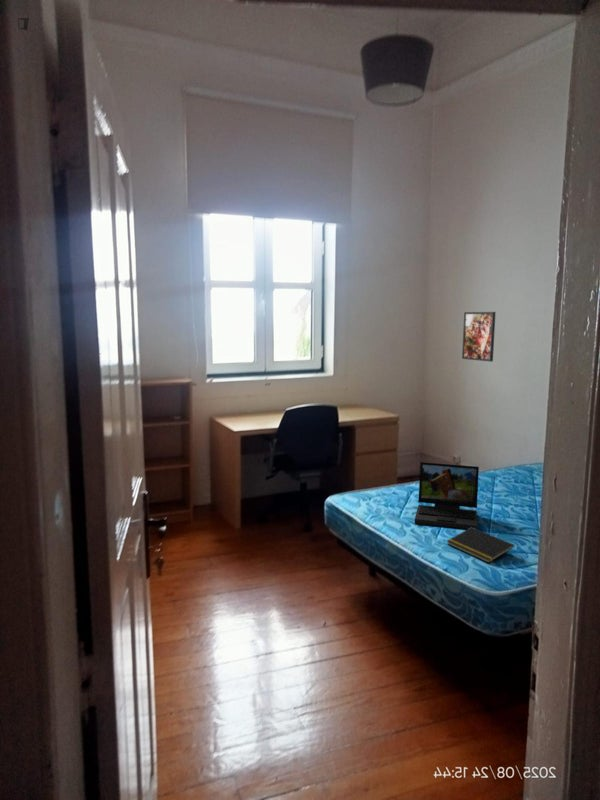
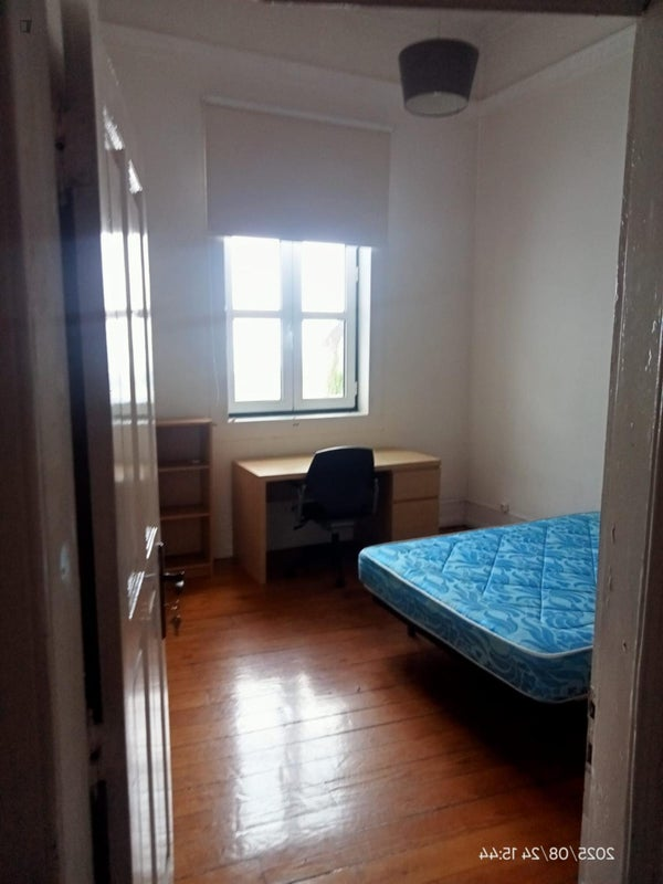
- notepad (479, 544)
- laptop (447, 493)
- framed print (478, 336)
